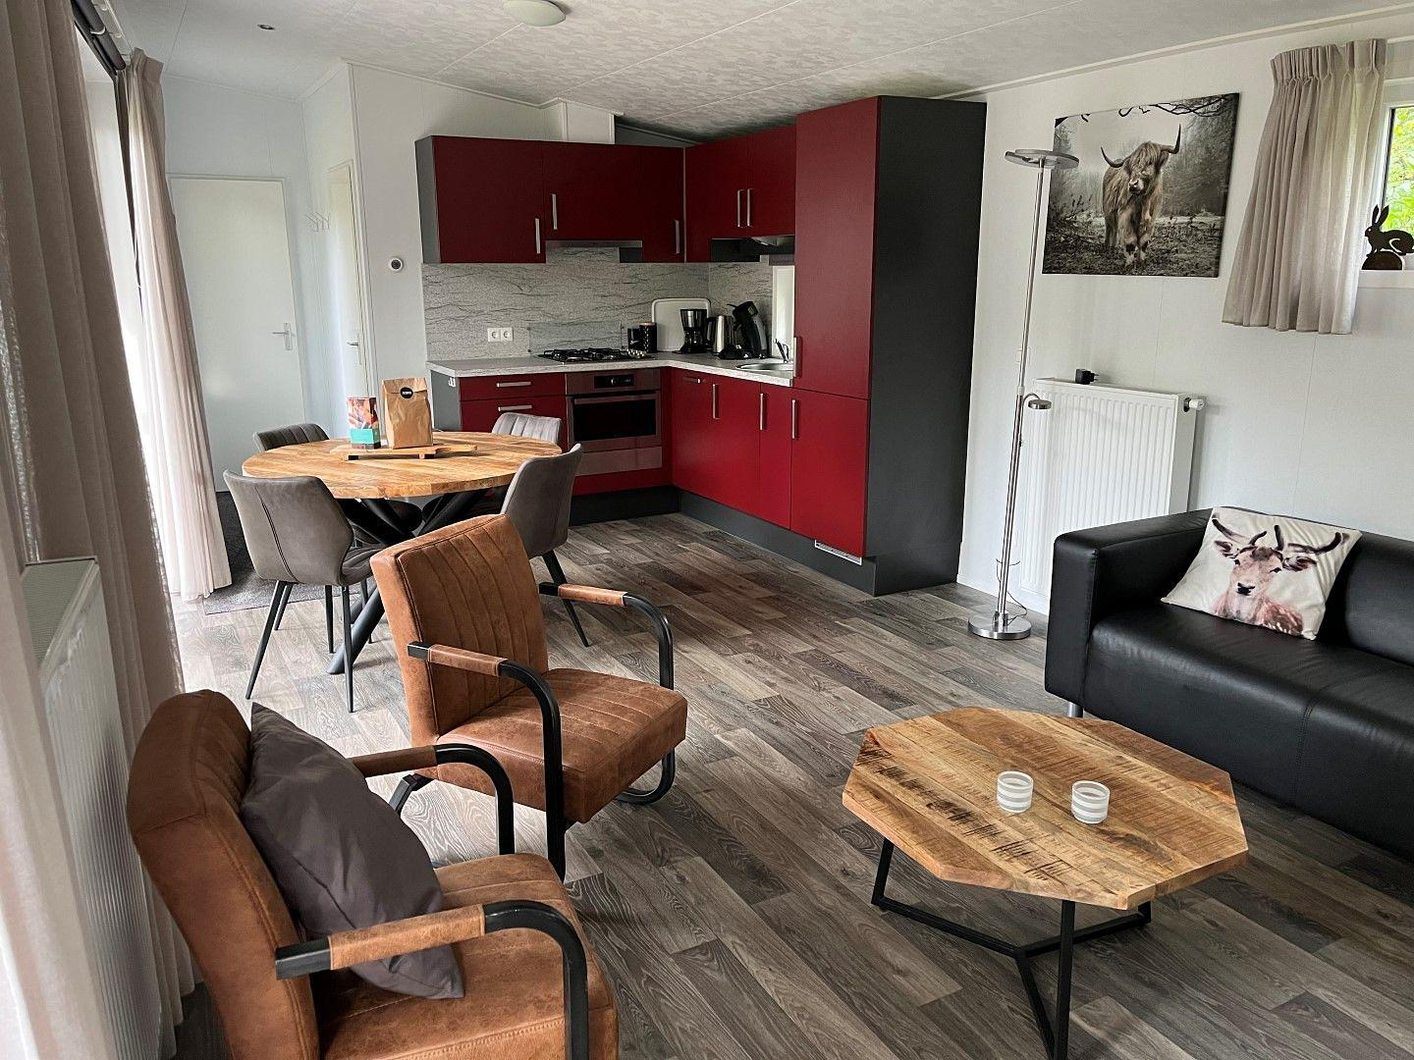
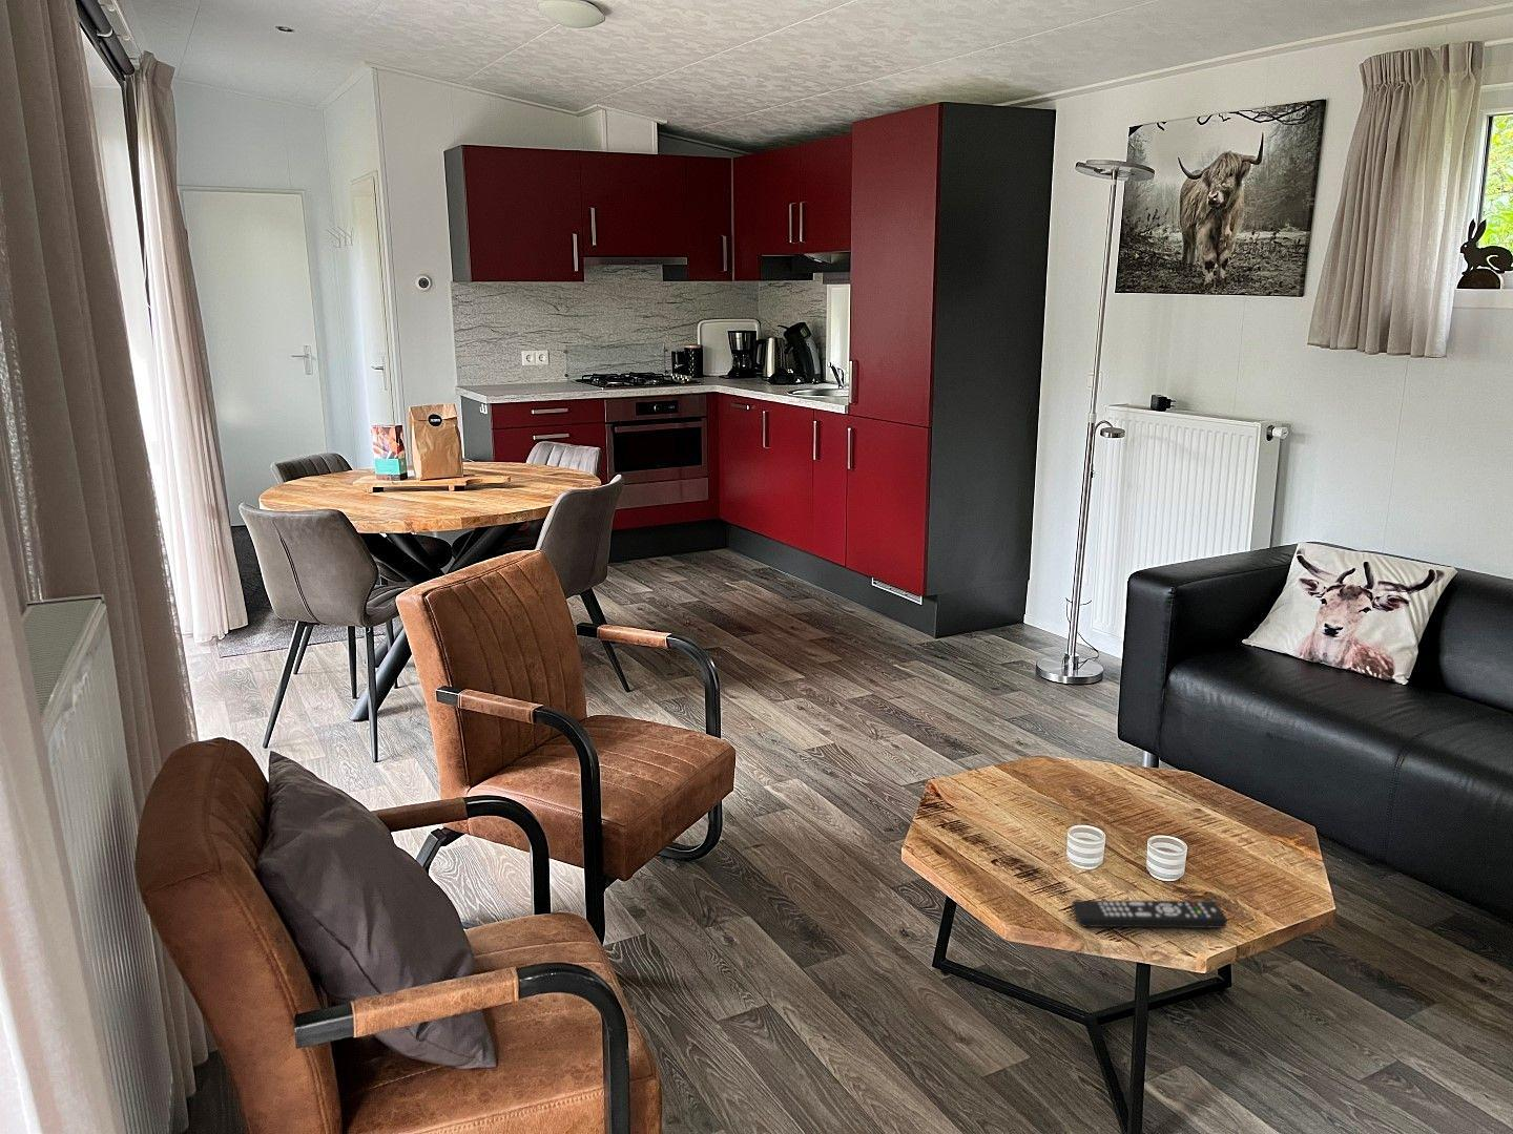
+ remote control (1148, 915)
